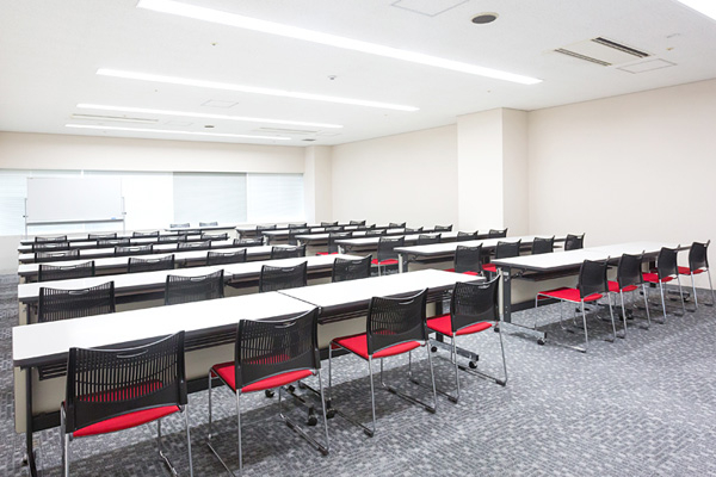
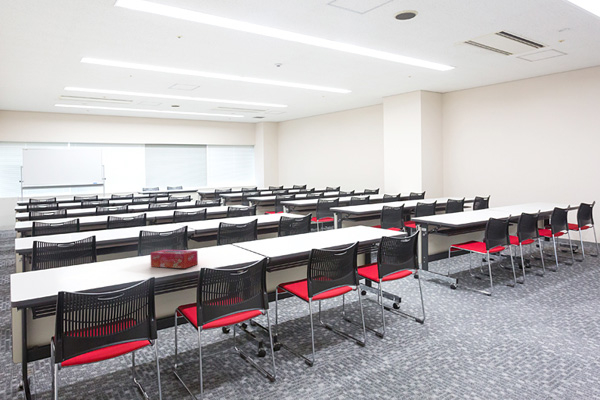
+ tissue box (174, 258)
